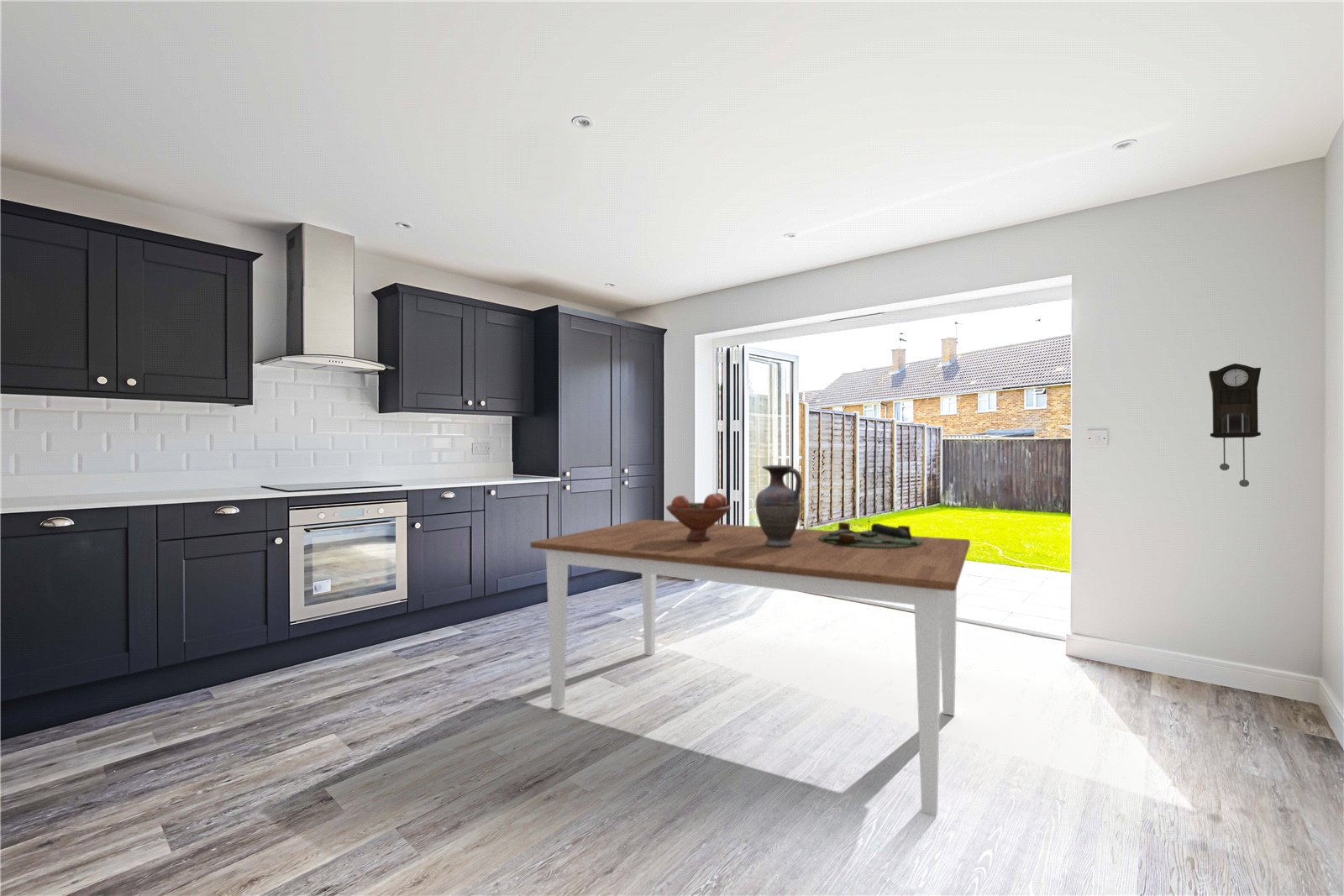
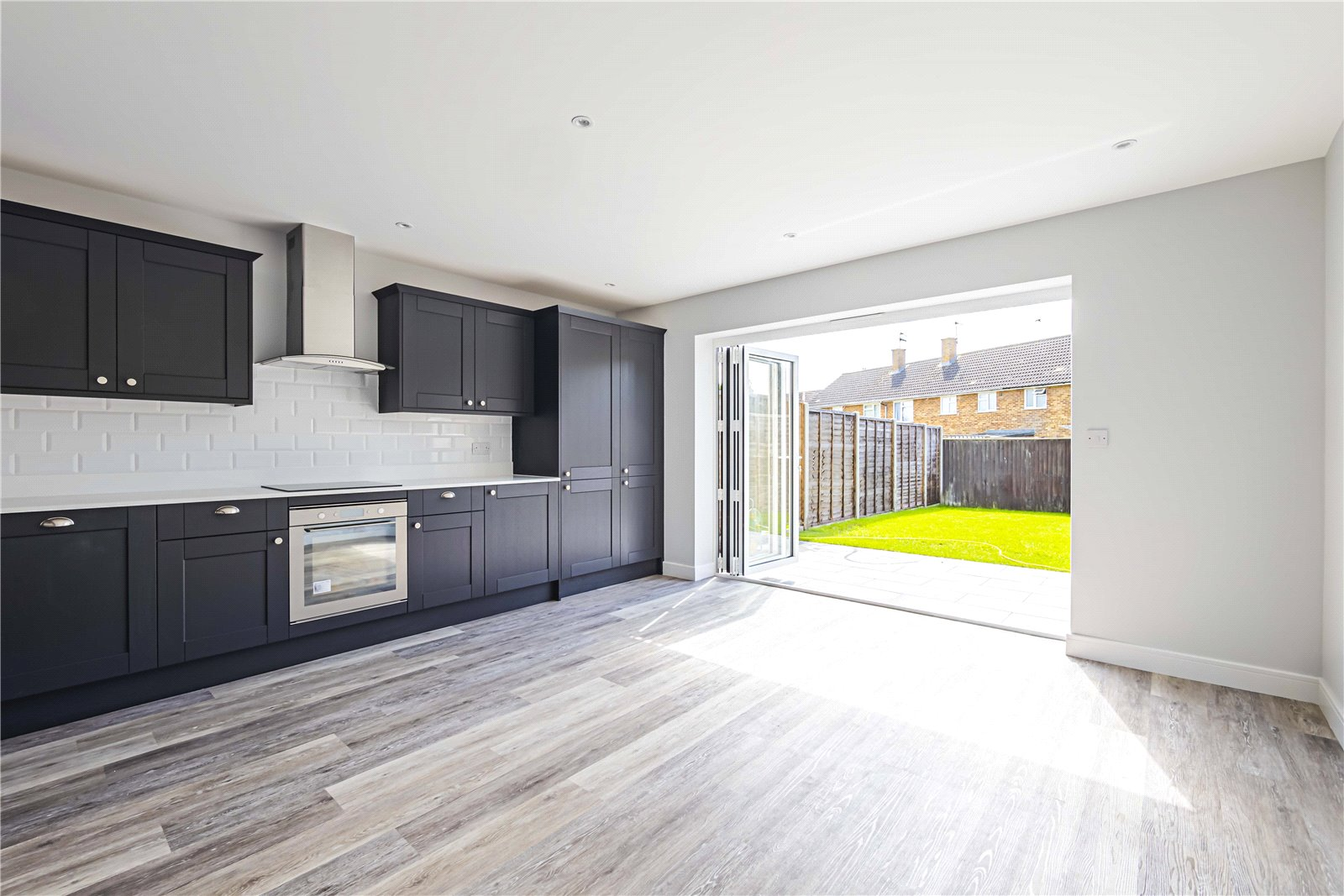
- pendulum clock (1234, 426)
- vase (778, 505)
- dining table (756, 586)
- fruit bowl (698, 516)
- candle holder (869, 527)
